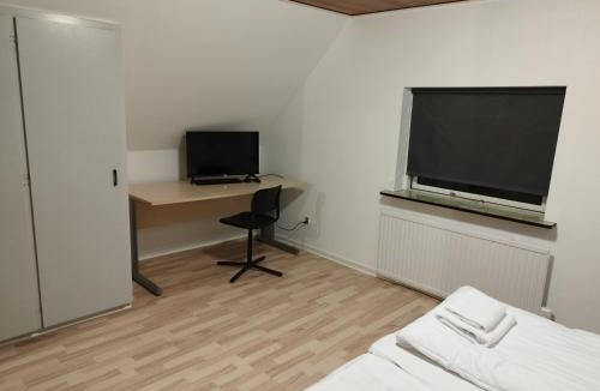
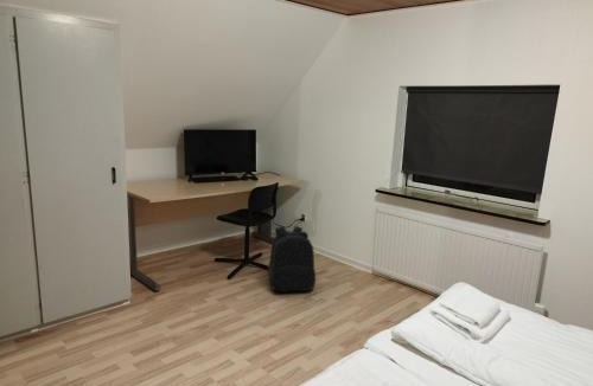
+ backpack (291, 257)
